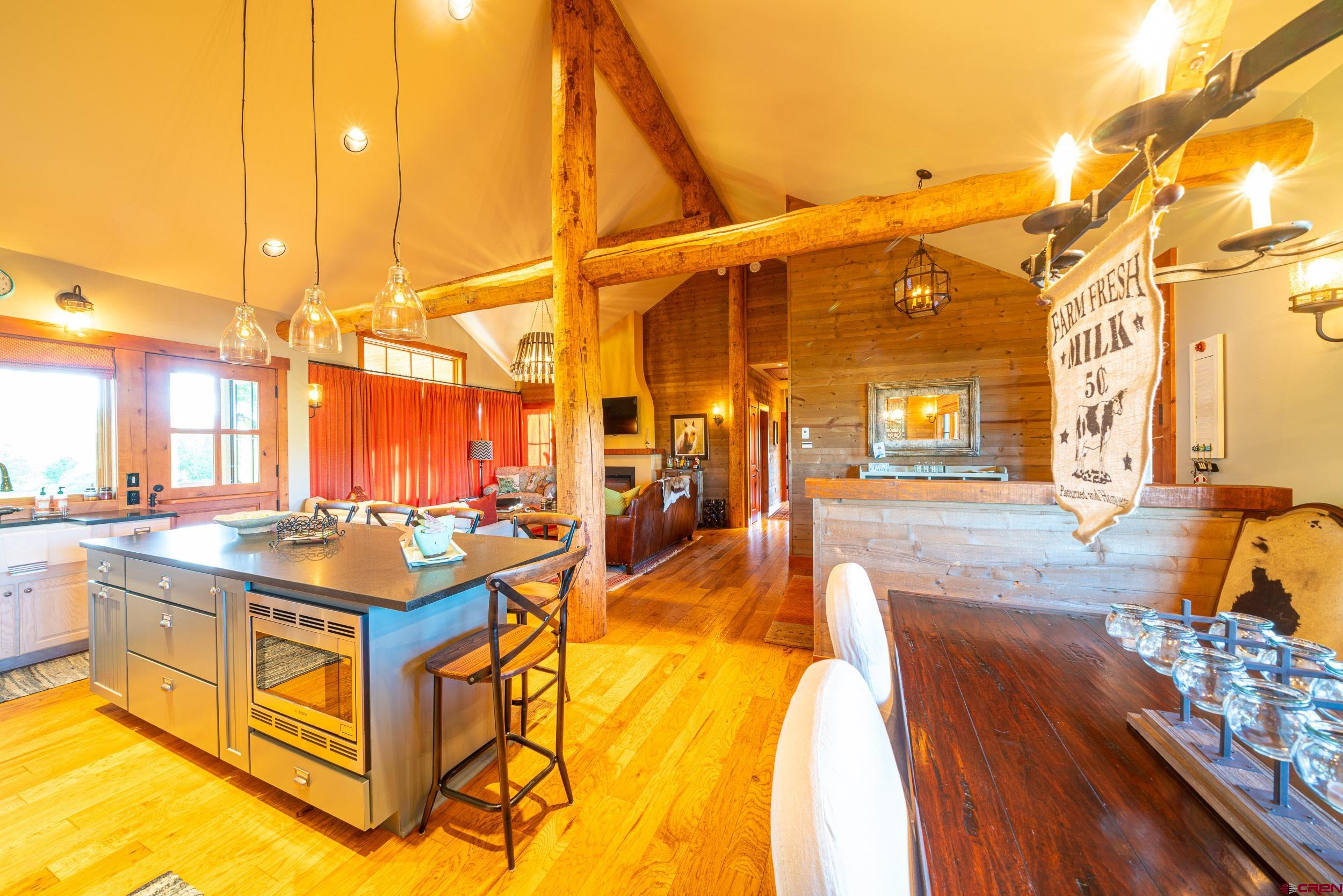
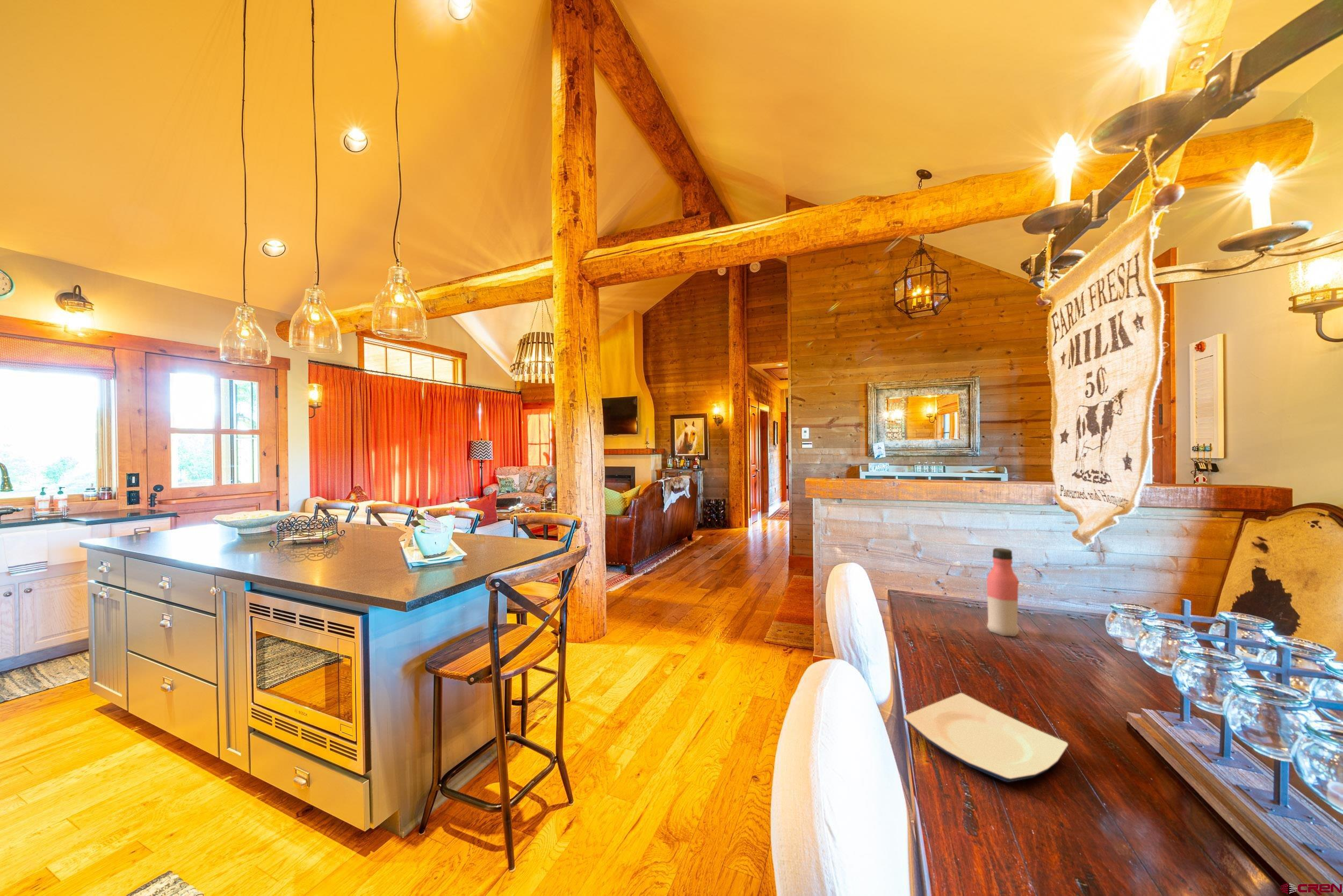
+ plate (981, 736)
+ water bottle (1002, 590)
